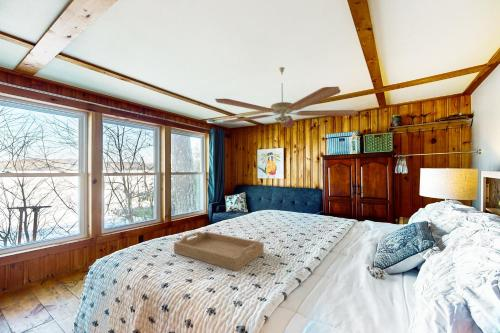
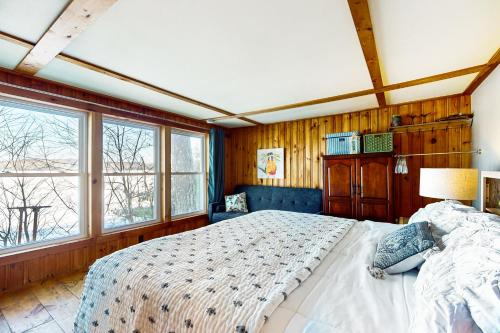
- ceiling fan (282, 96)
- serving tray (218, 246)
